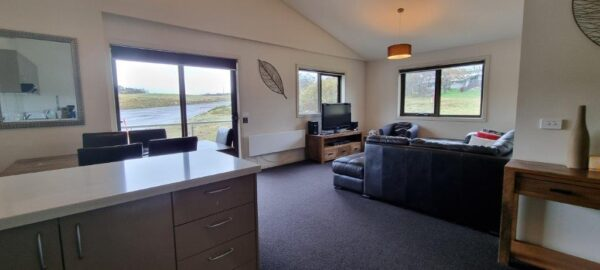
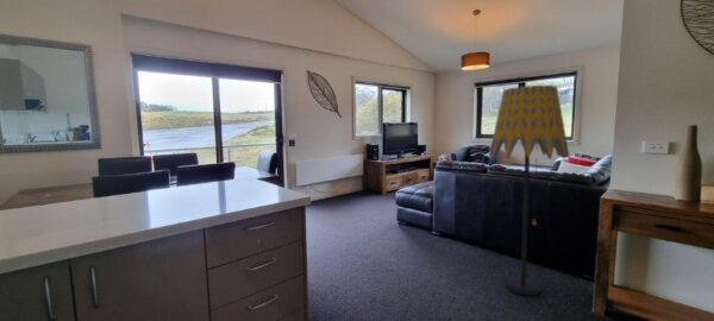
+ floor lamp (526, 190)
